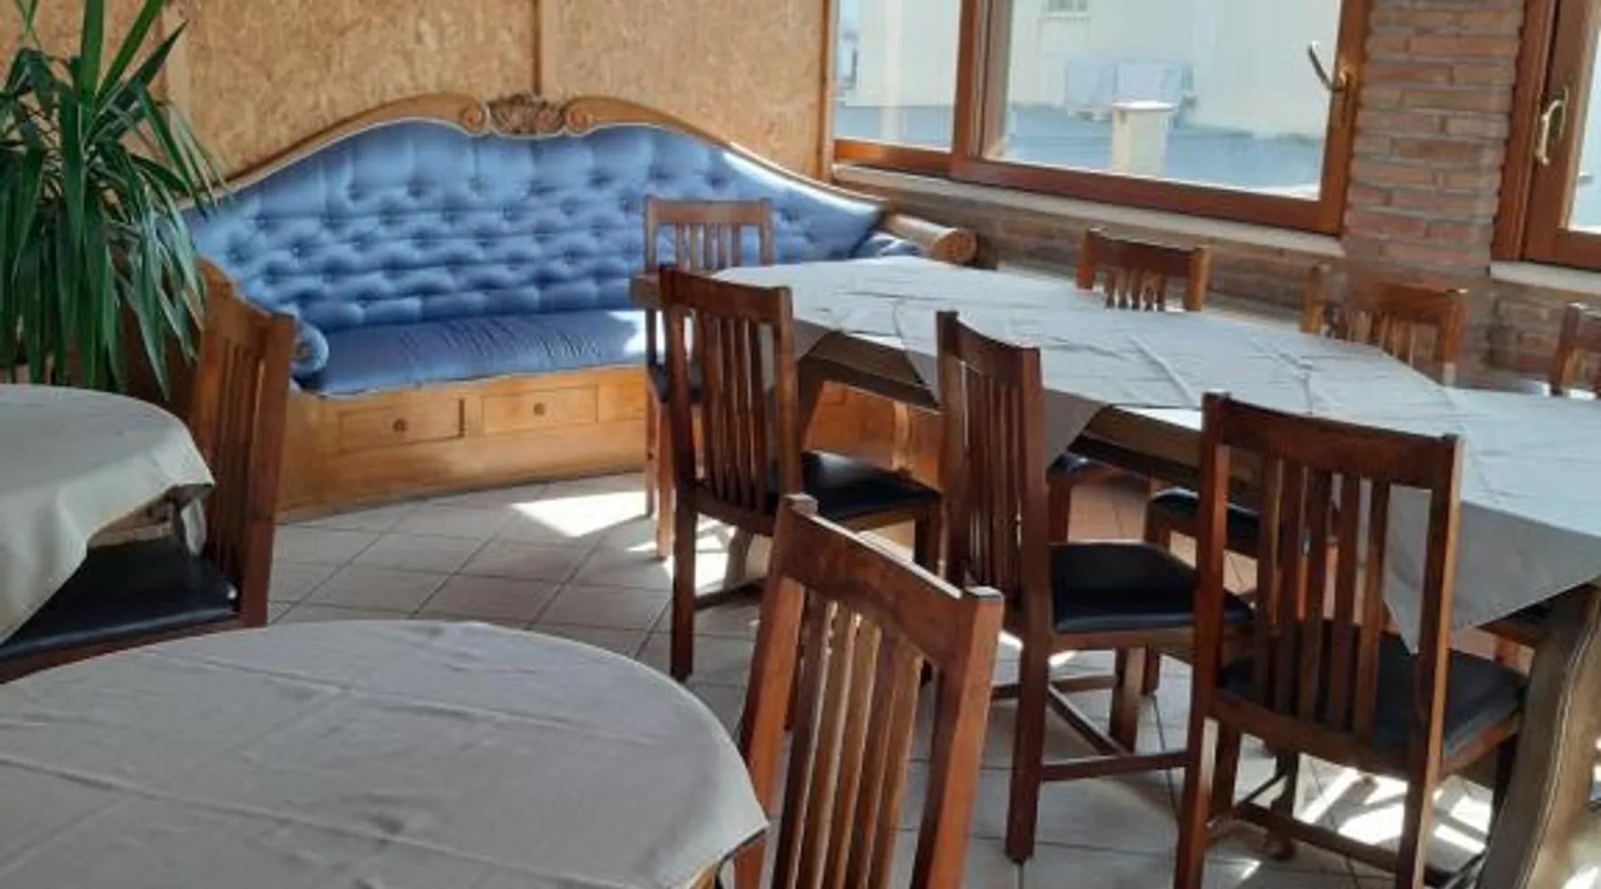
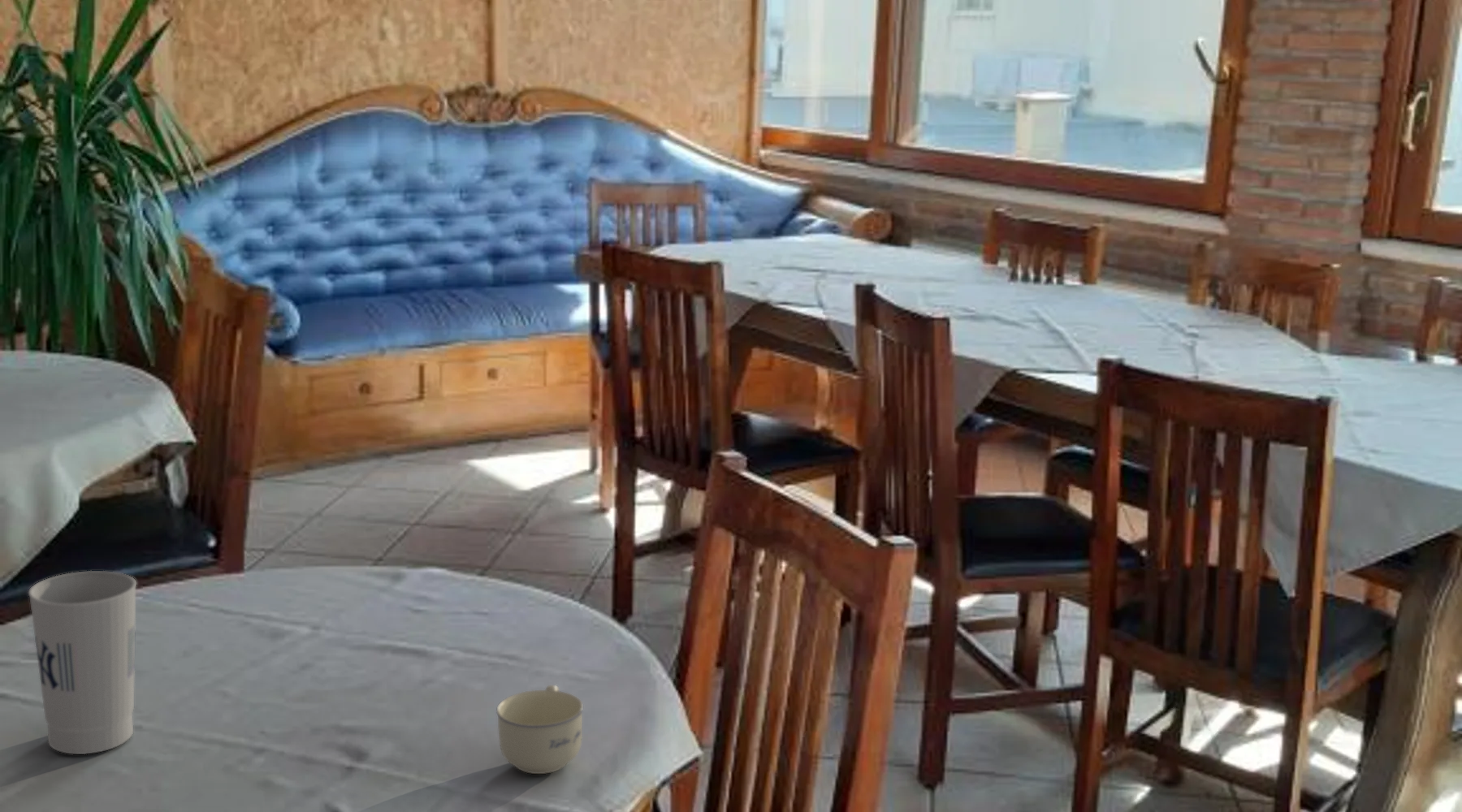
+ cup (87, 663)
+ cup (544, 729)
